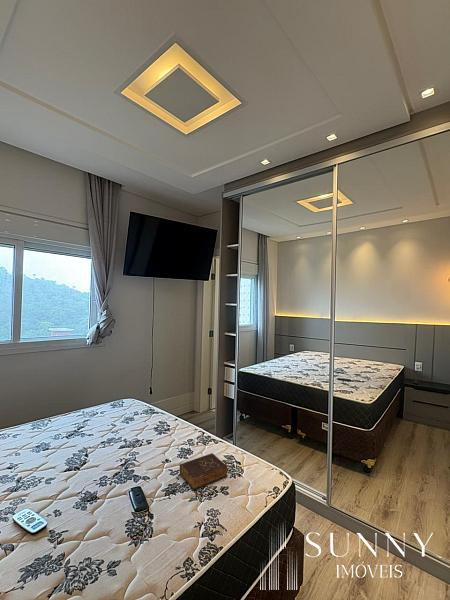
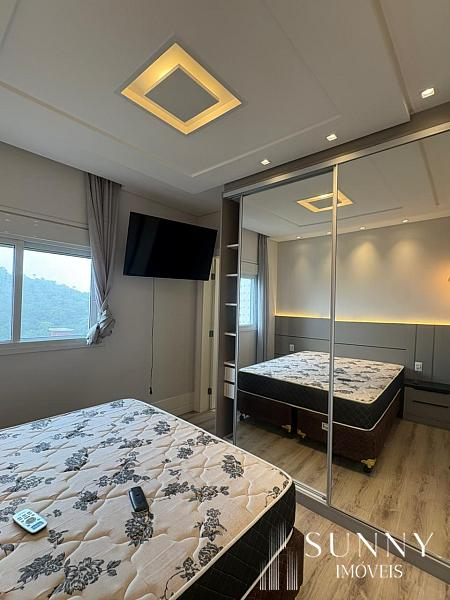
- book (203, 469)
